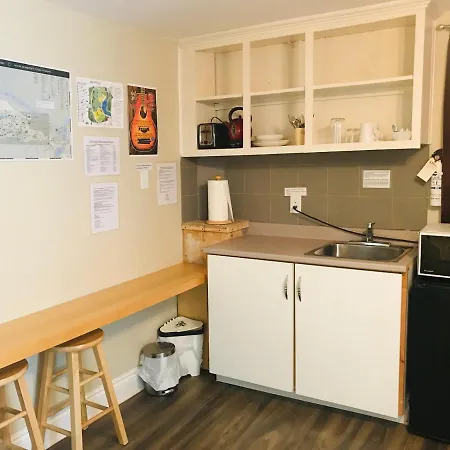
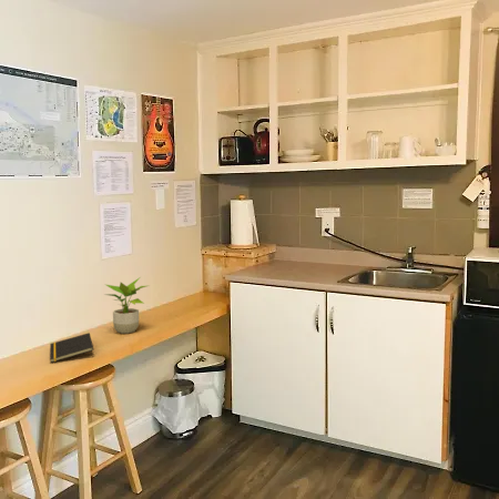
+ potted plant (129, 304)
+ notepad (71, 346)
